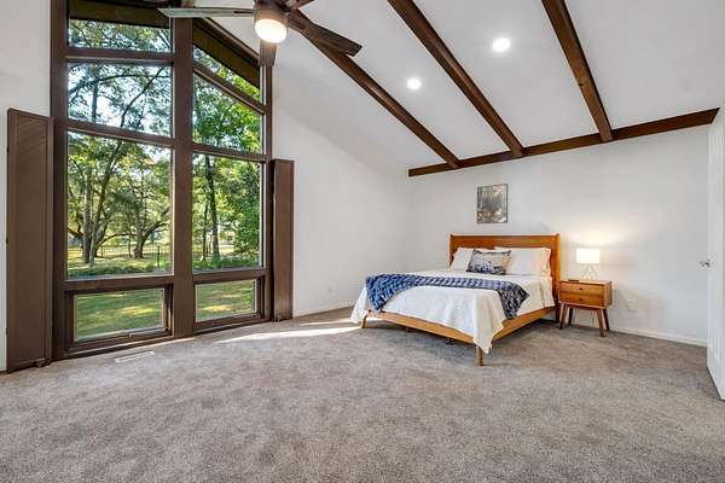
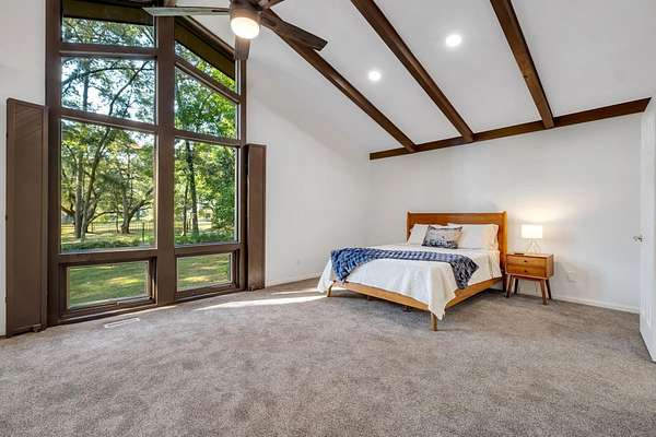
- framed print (492, 204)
